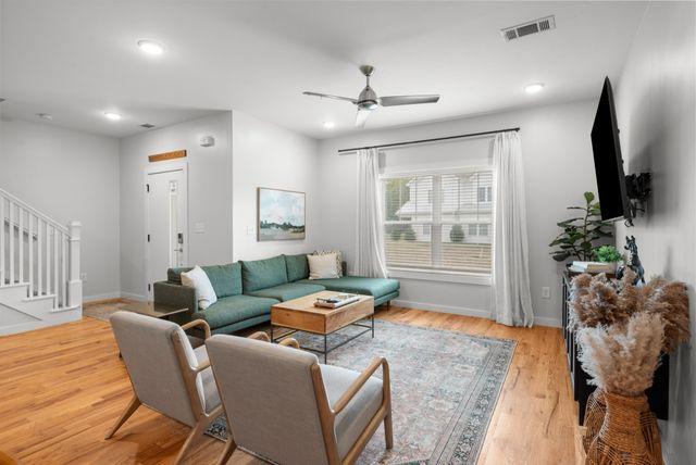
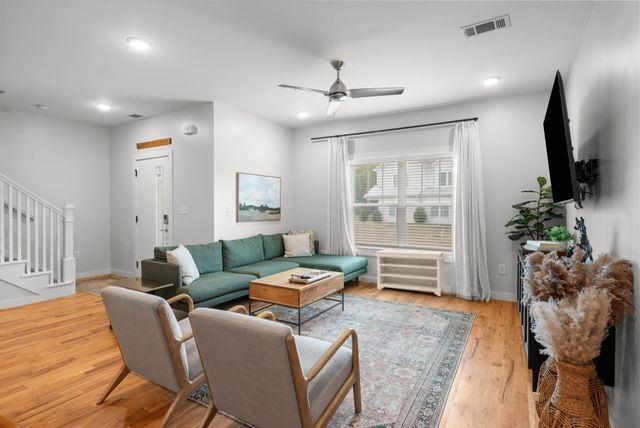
+ bench (410, 271)
